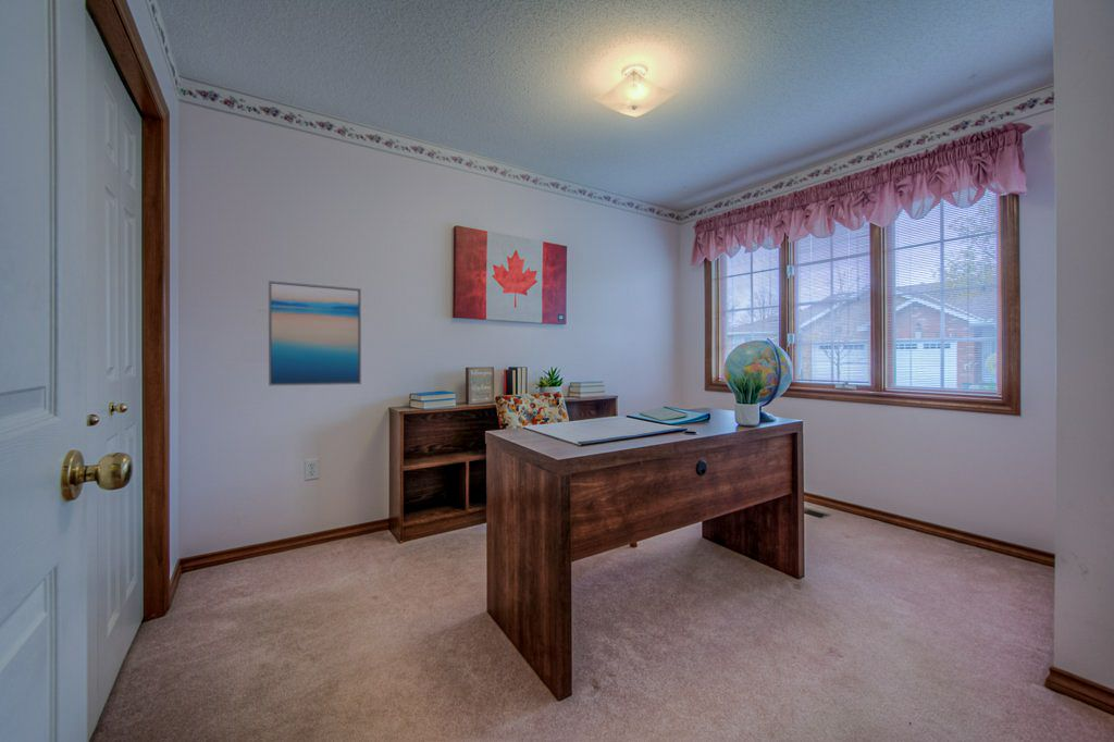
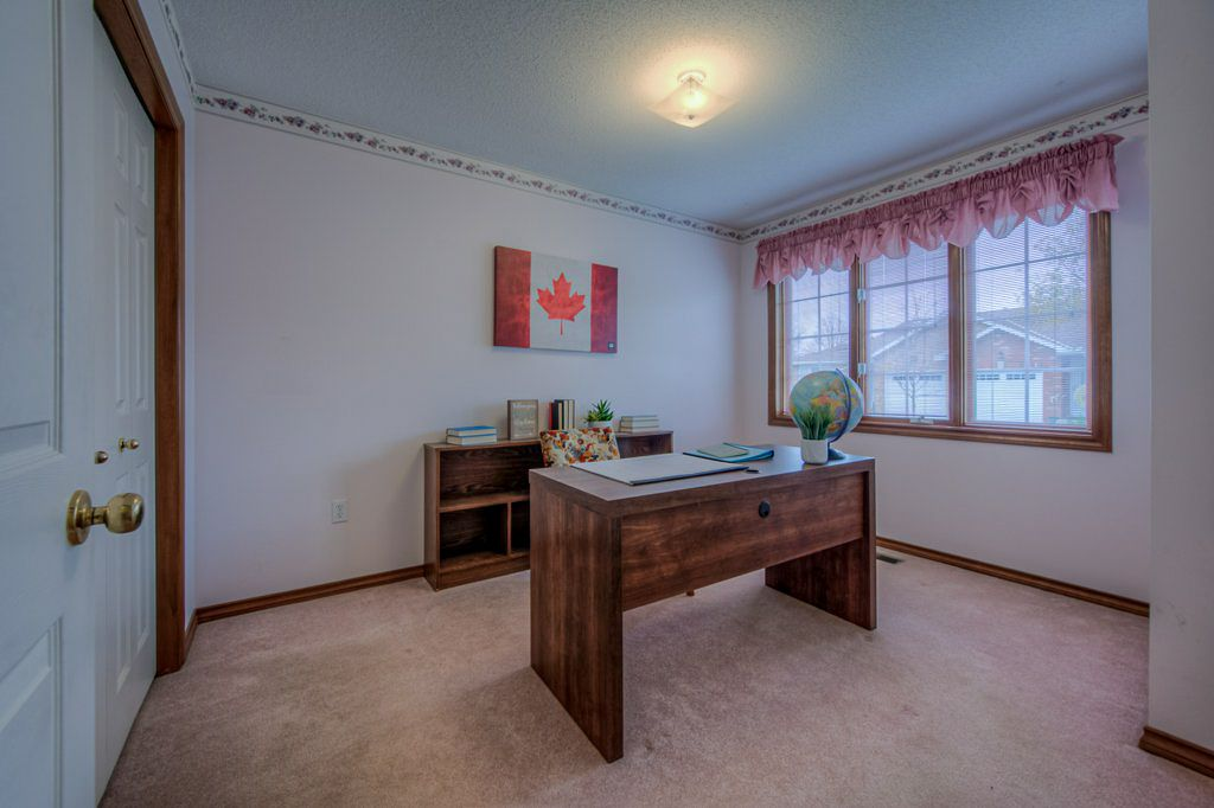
- wall art (317, 335)
